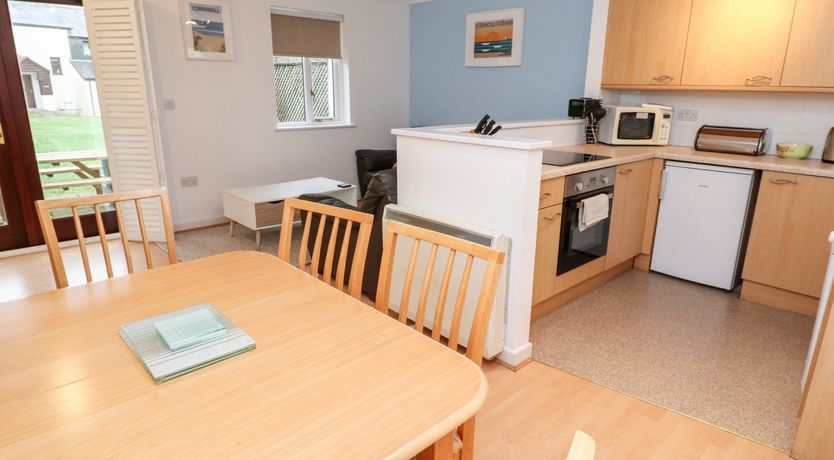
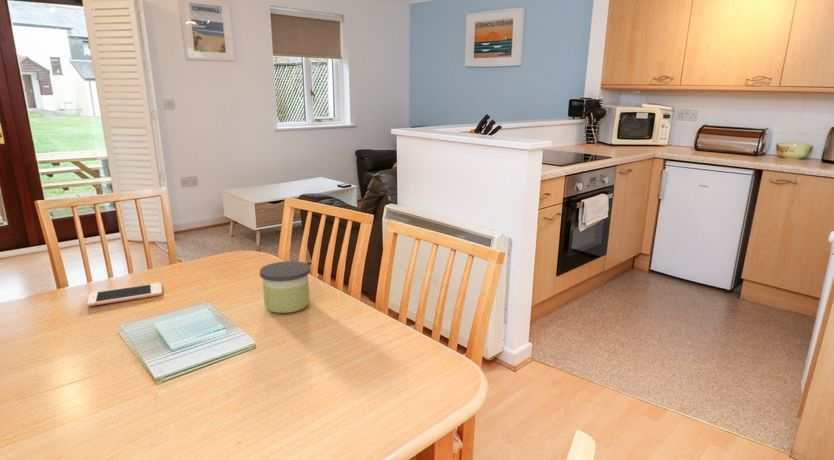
+ cell phone (126, 294)
+ candle (286, 287)
